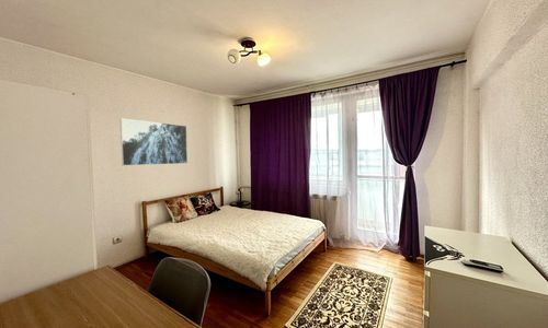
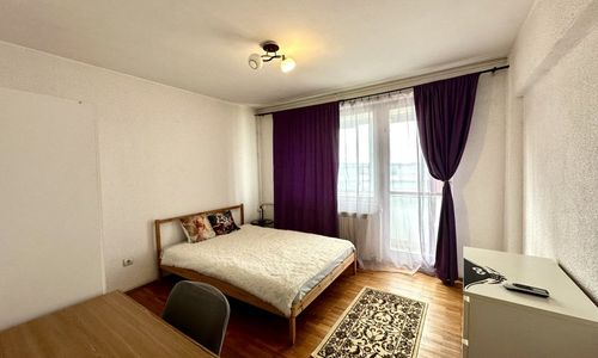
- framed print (158, 143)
